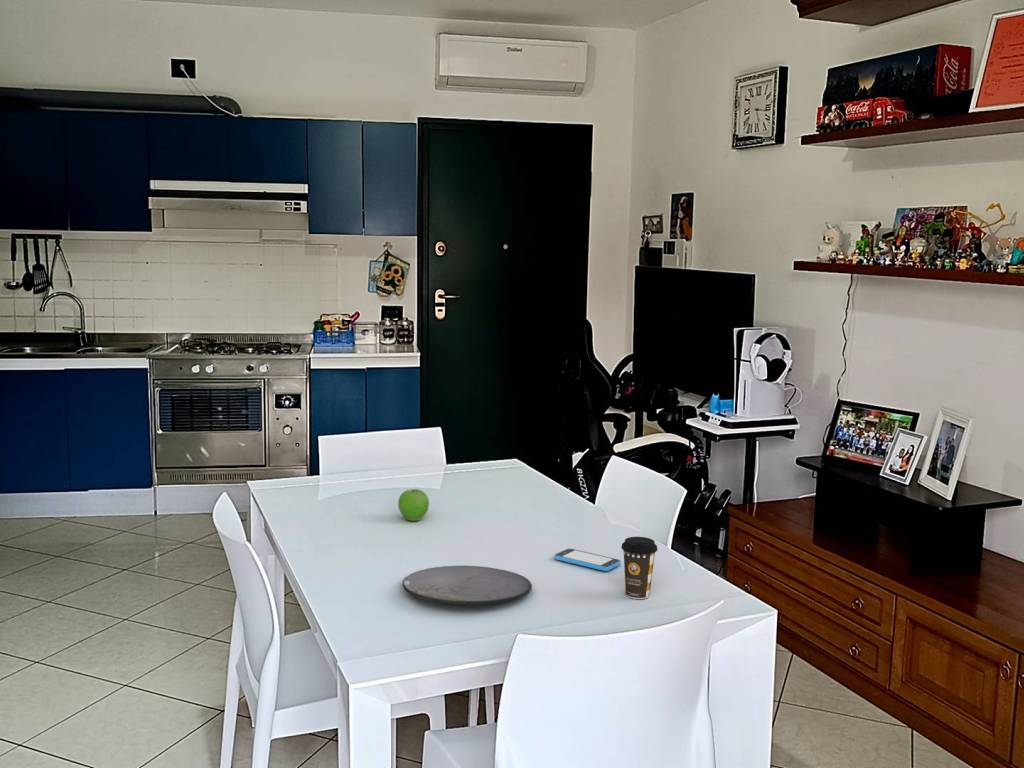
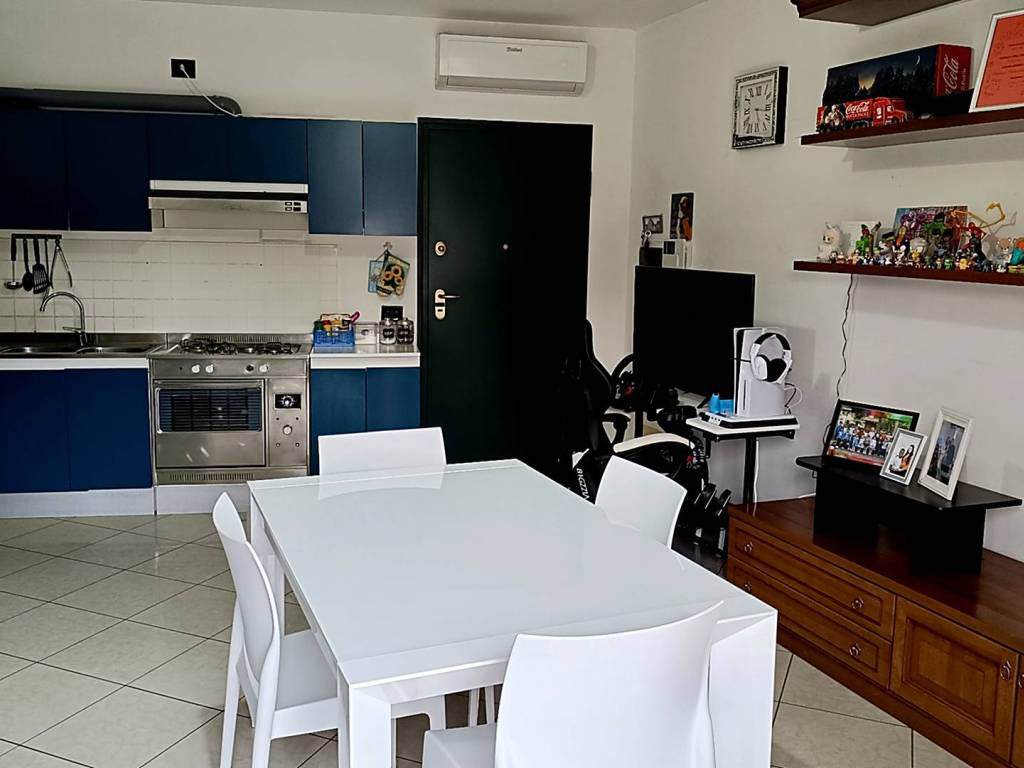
- smartphone (587, 559)
- fruit (413, 505)
- coffee cup (638, 567)
- plate (467, 584)
